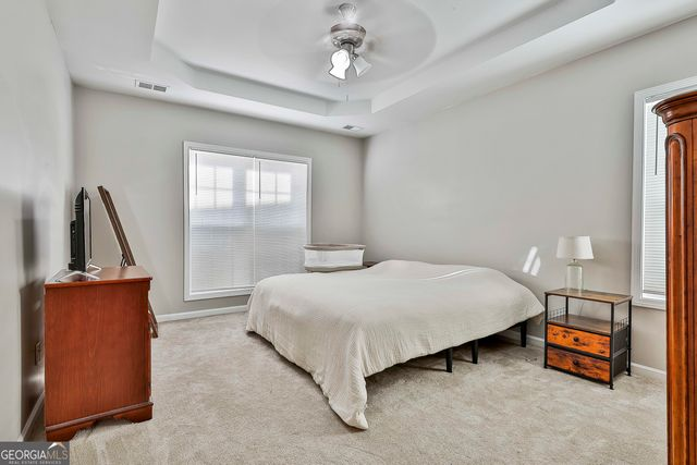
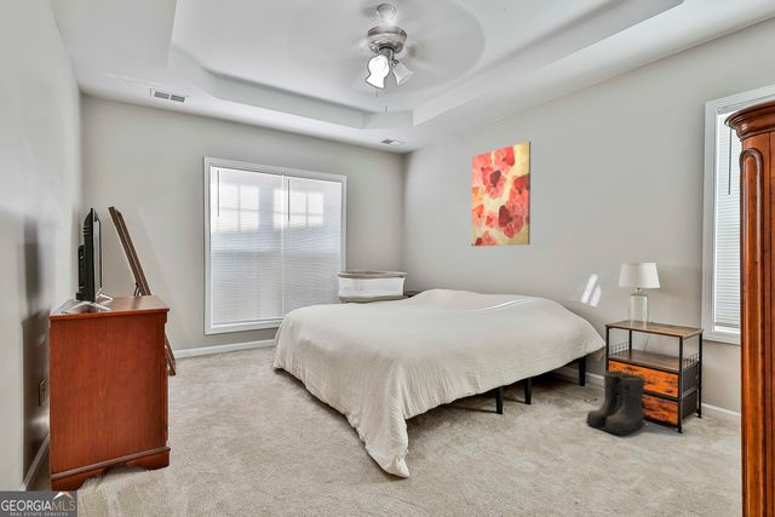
+ wall art (499, 197)
+ boots (615, 400)
